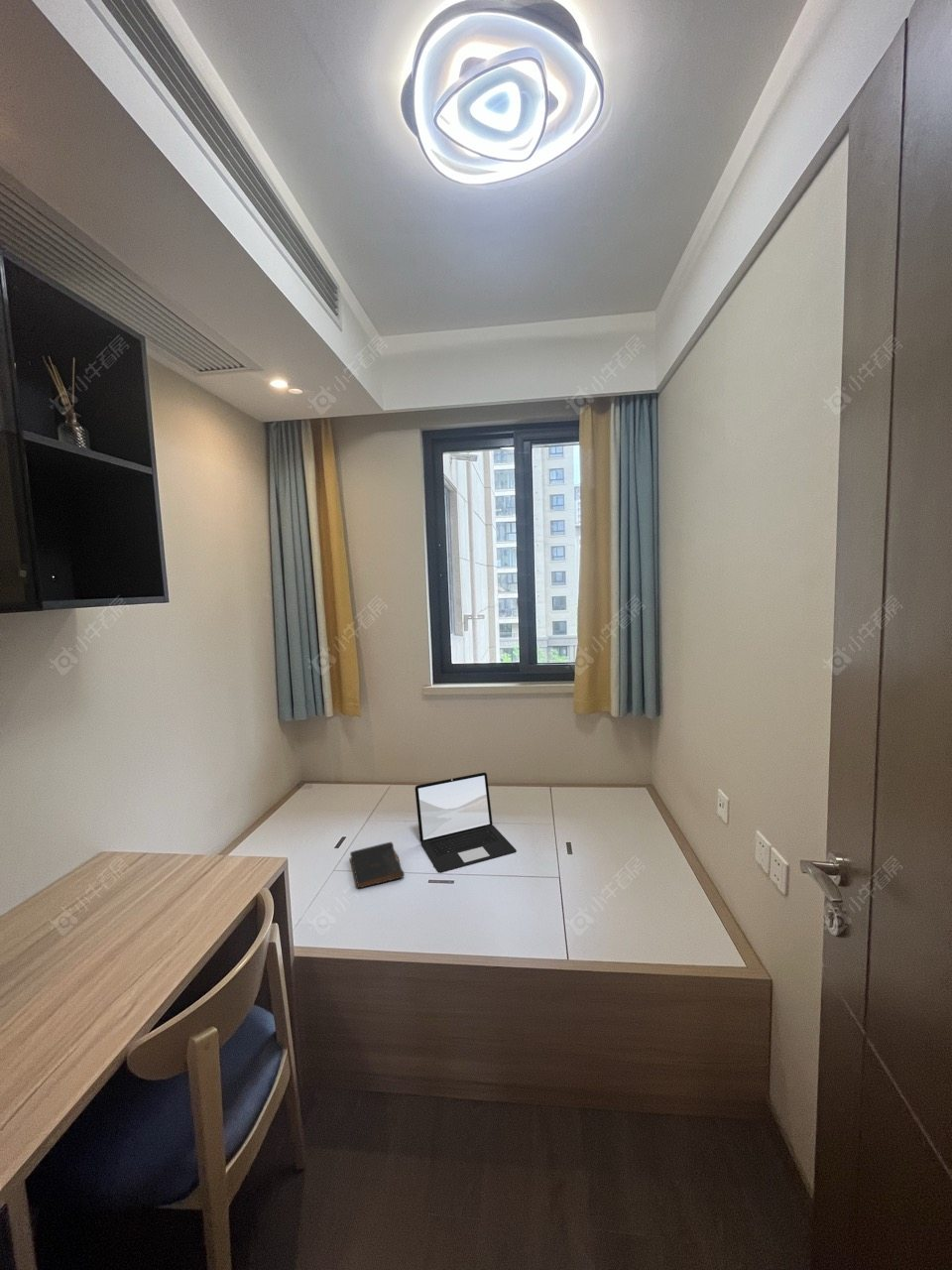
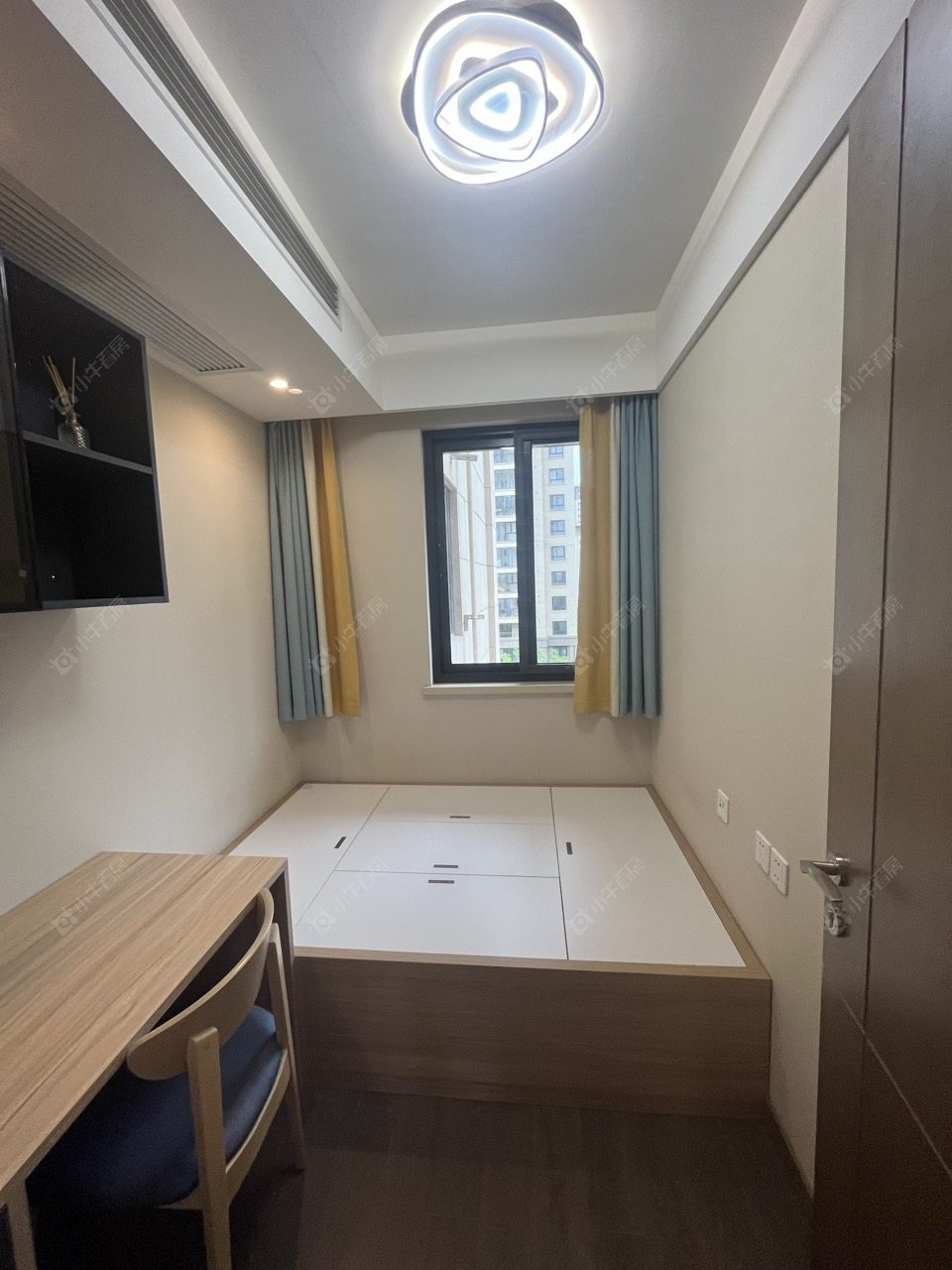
- laptop (464, 818)
- book (376, 863)
